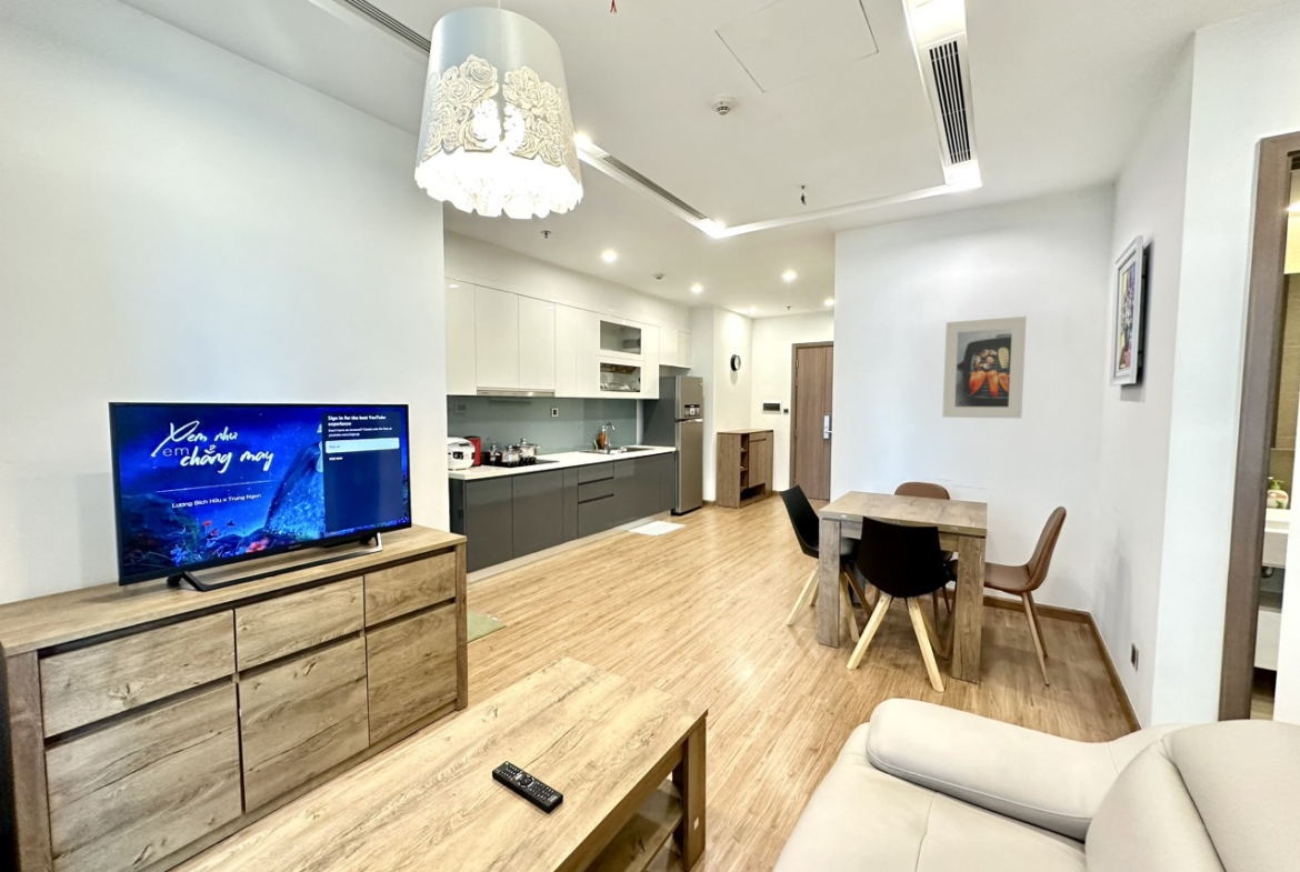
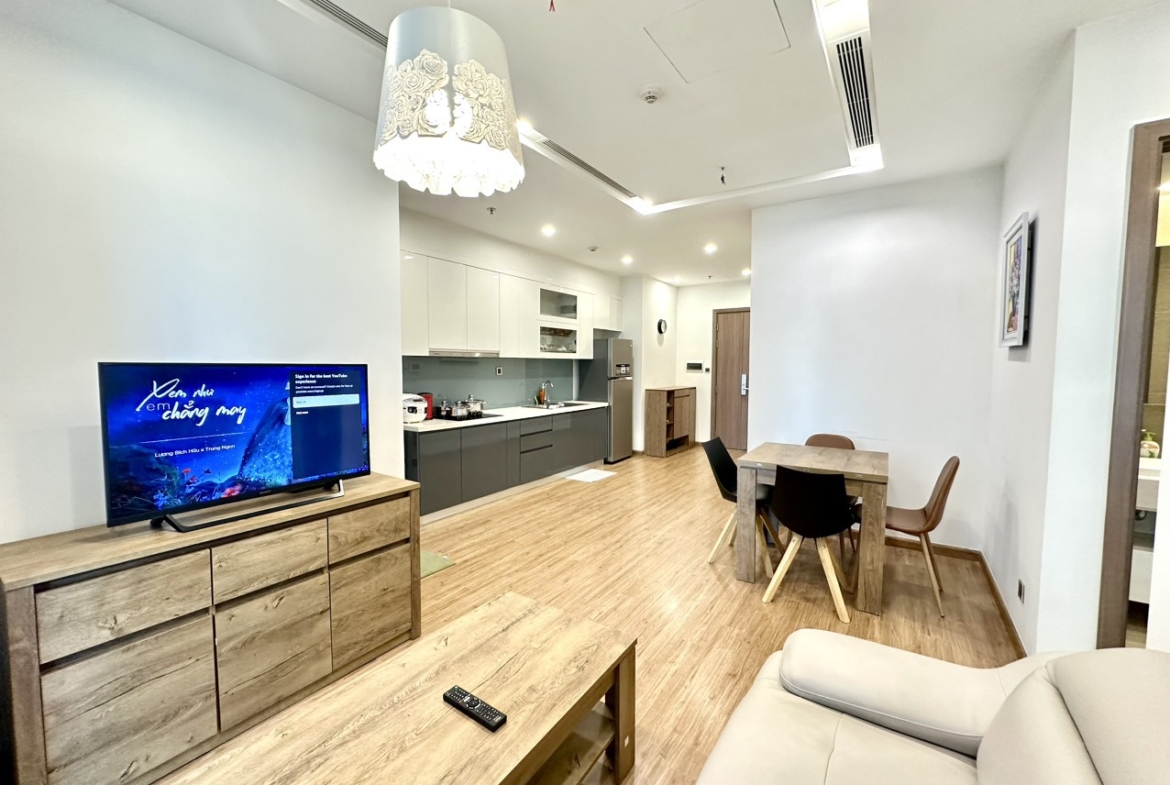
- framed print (982, 369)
